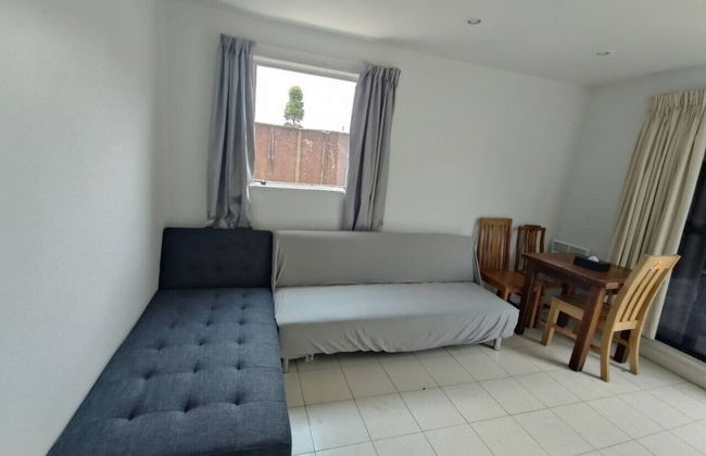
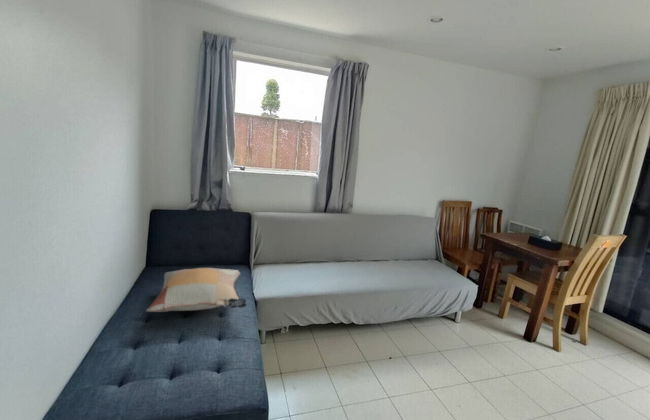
+ decorative pillow (202, 288)
